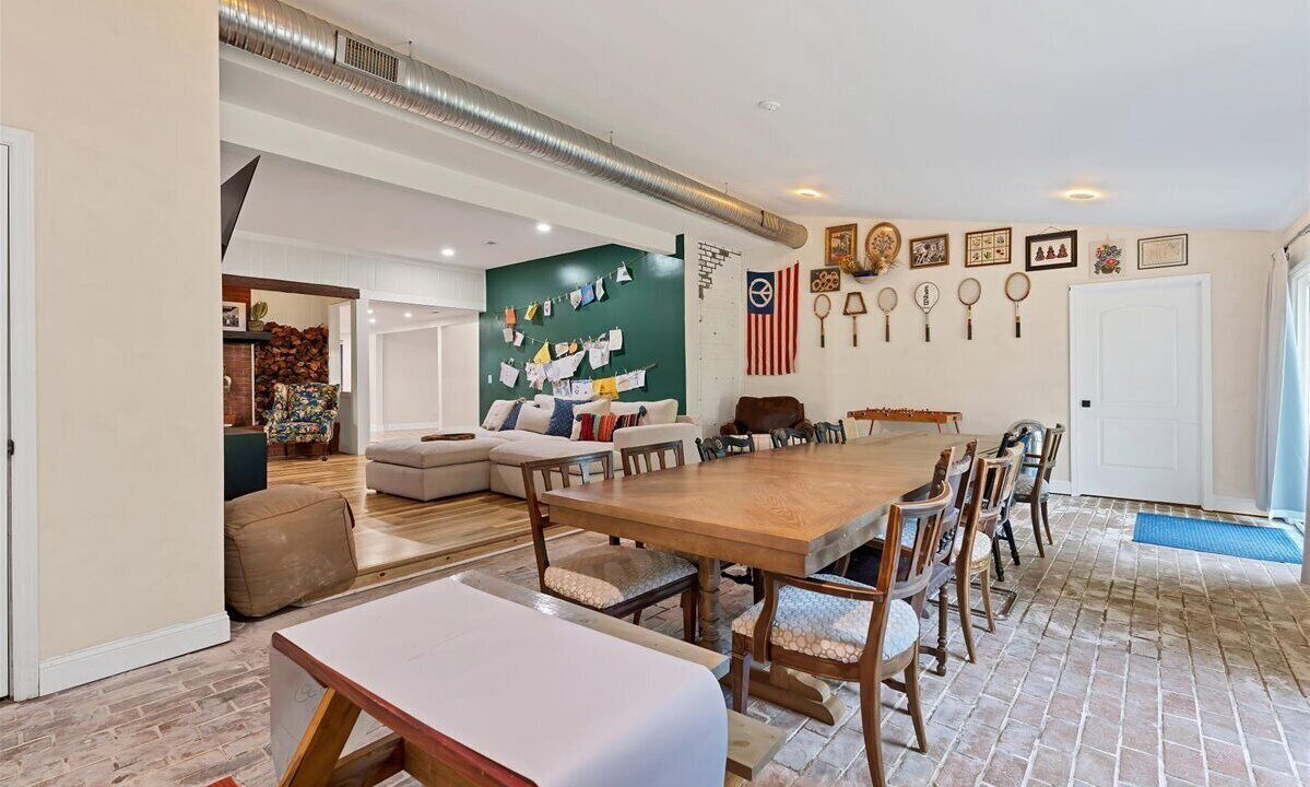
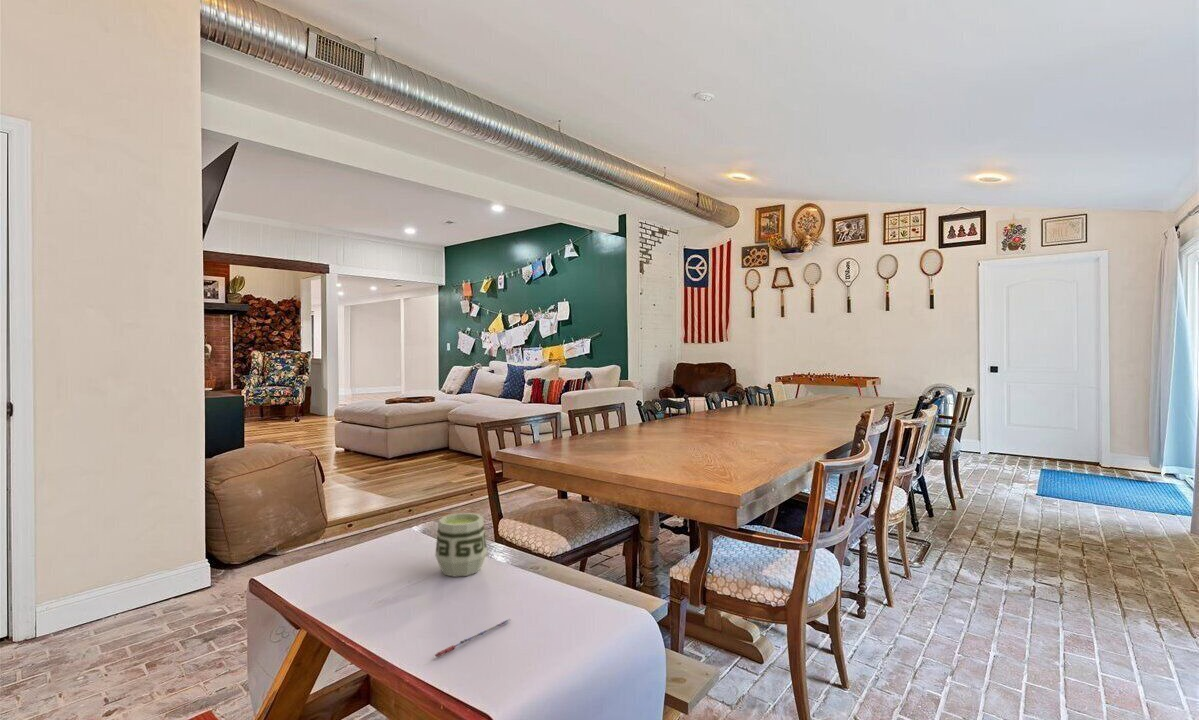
+ pen (475, 636)
+ cup (461, 544)
